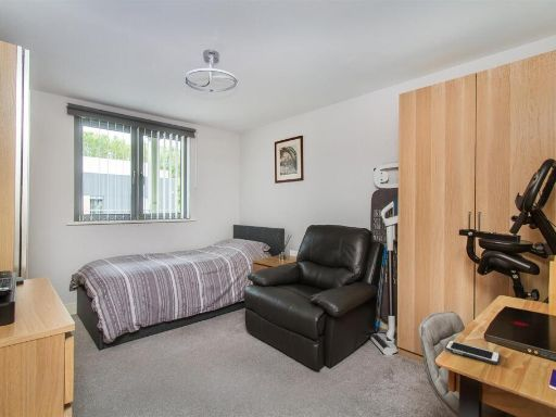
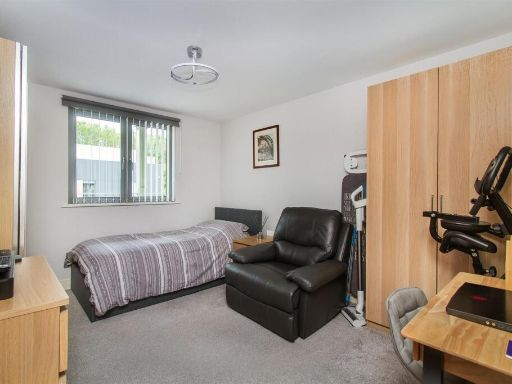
- cell phone (471, 351)
